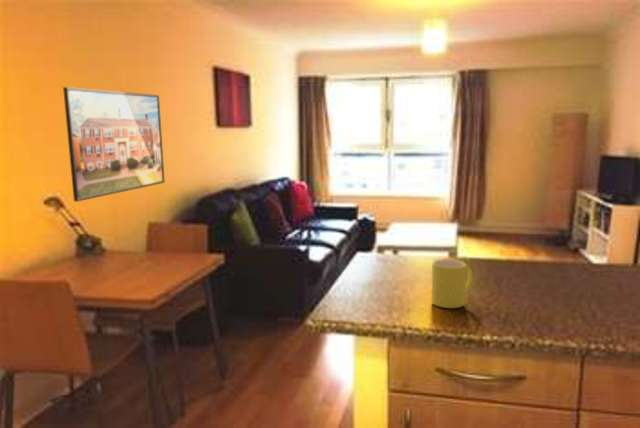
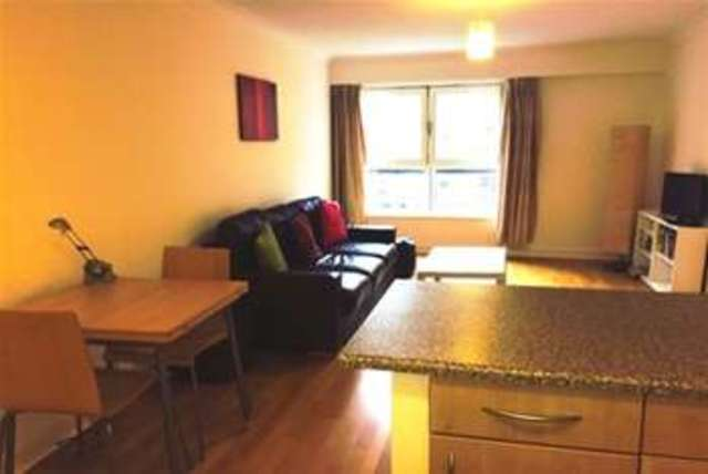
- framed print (121, 142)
- mug (454, 282)
